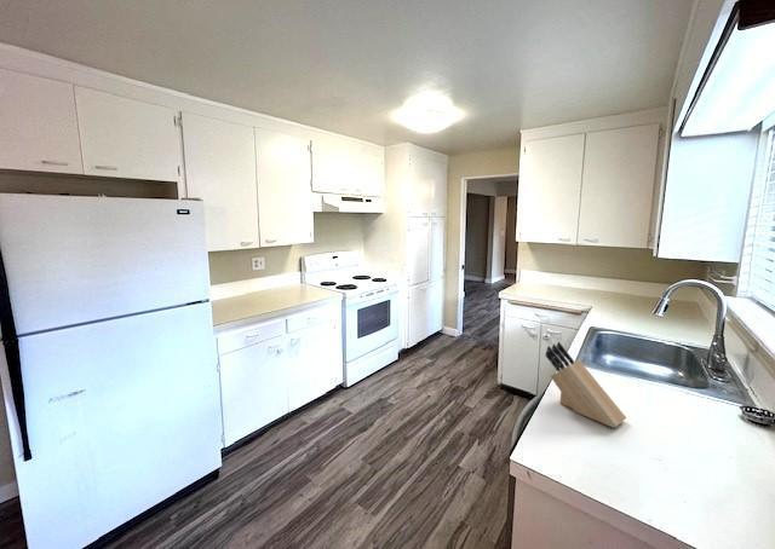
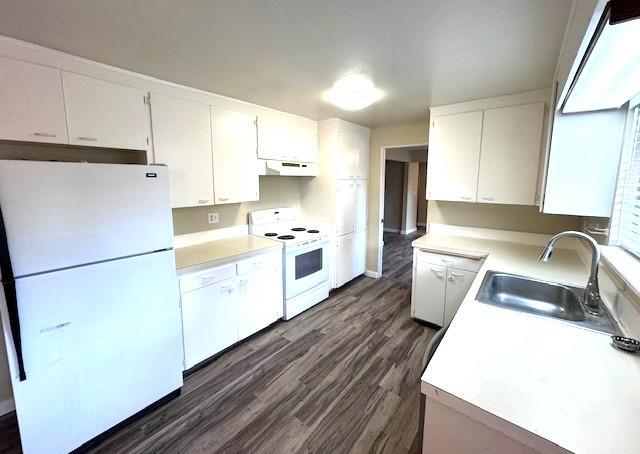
- knife block (581, 380)
